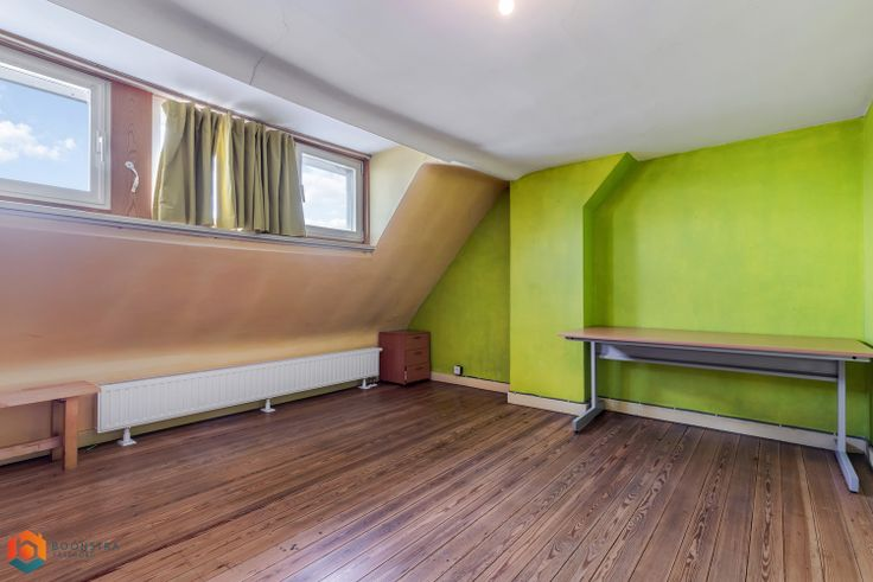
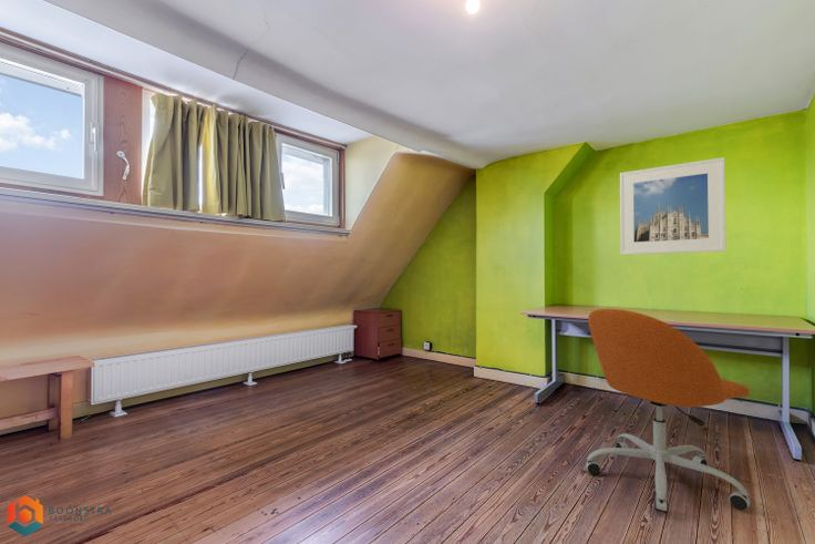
+ office chair (661, 392)
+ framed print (669, 209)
